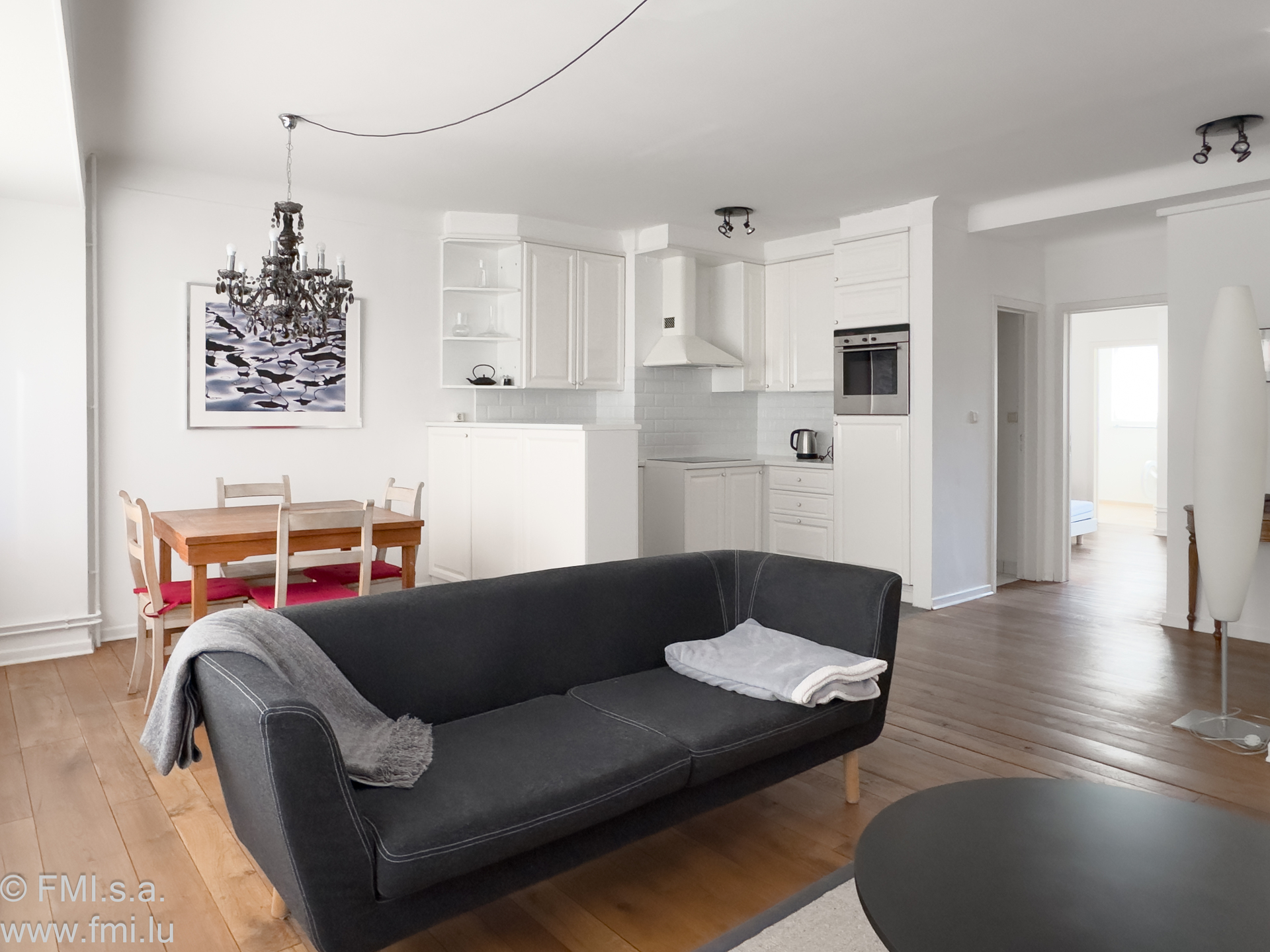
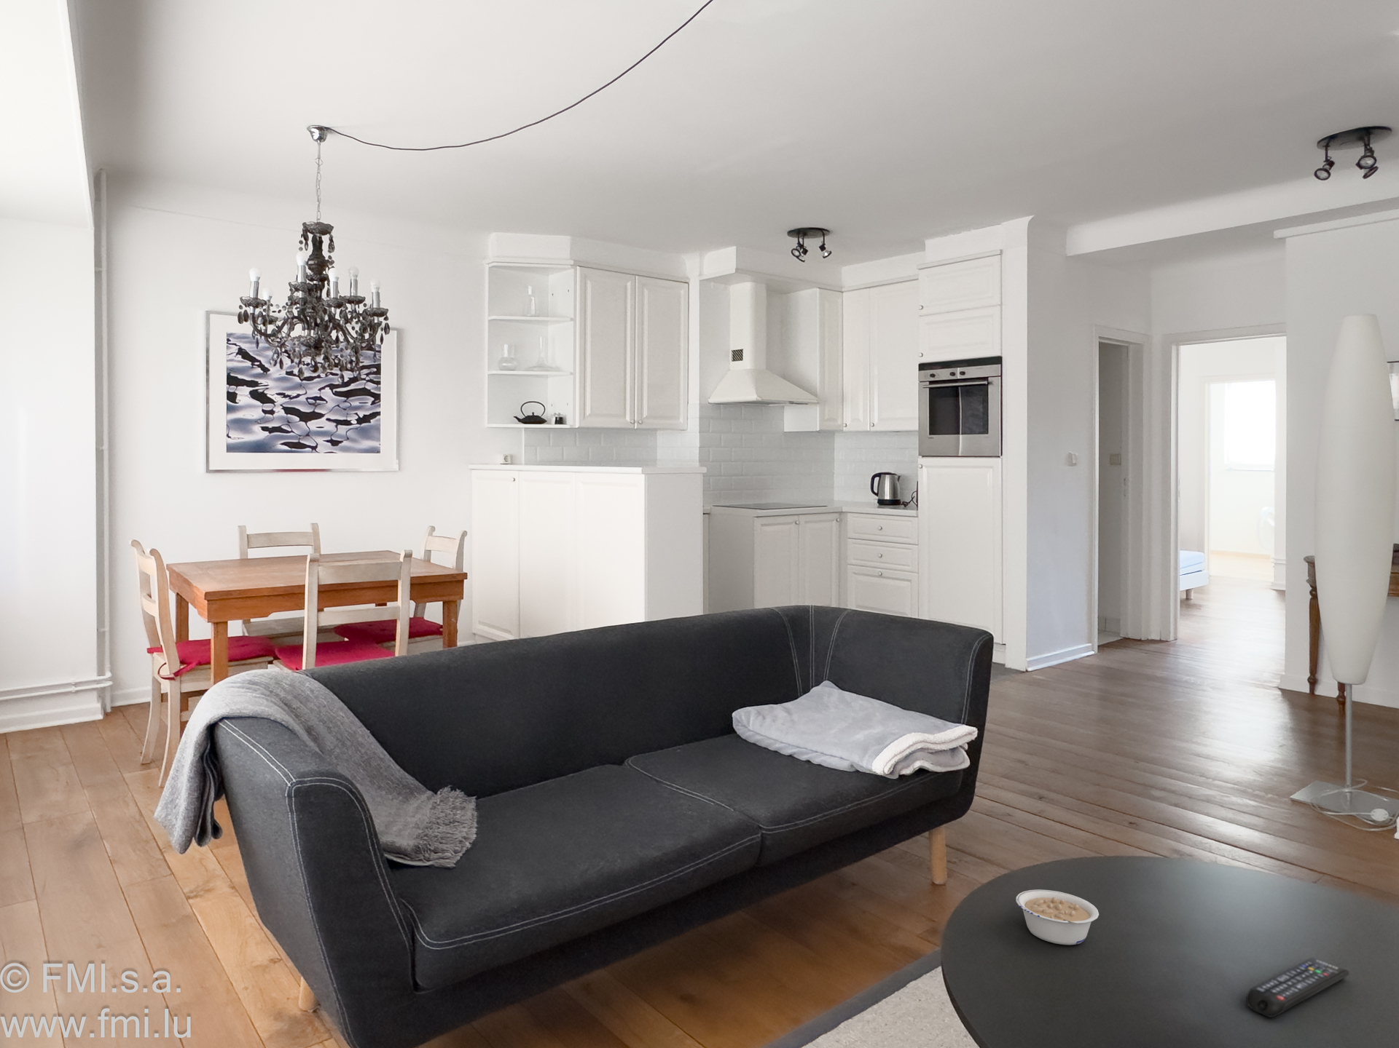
+ remote control (1299, 985)
+ legume (1059, 917)
